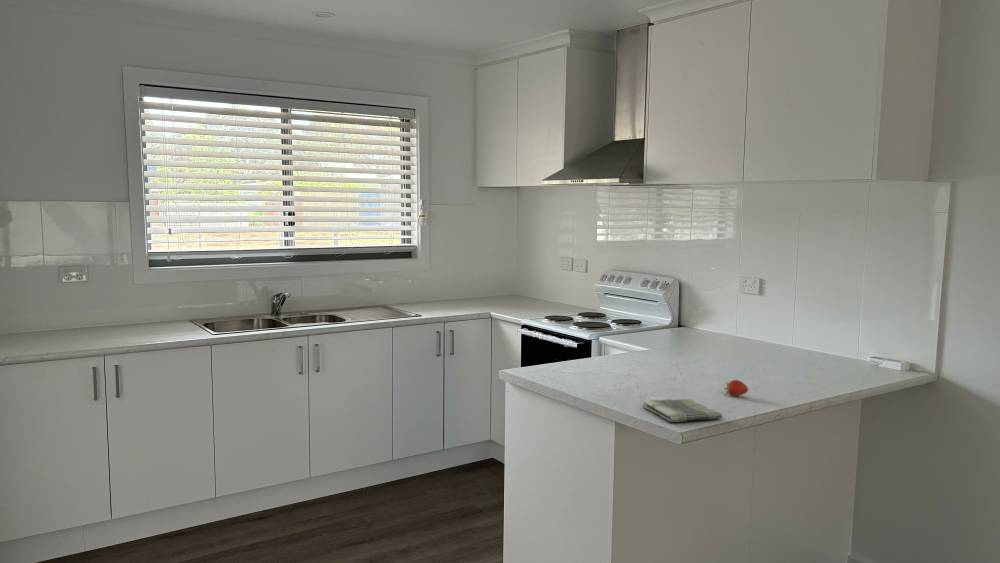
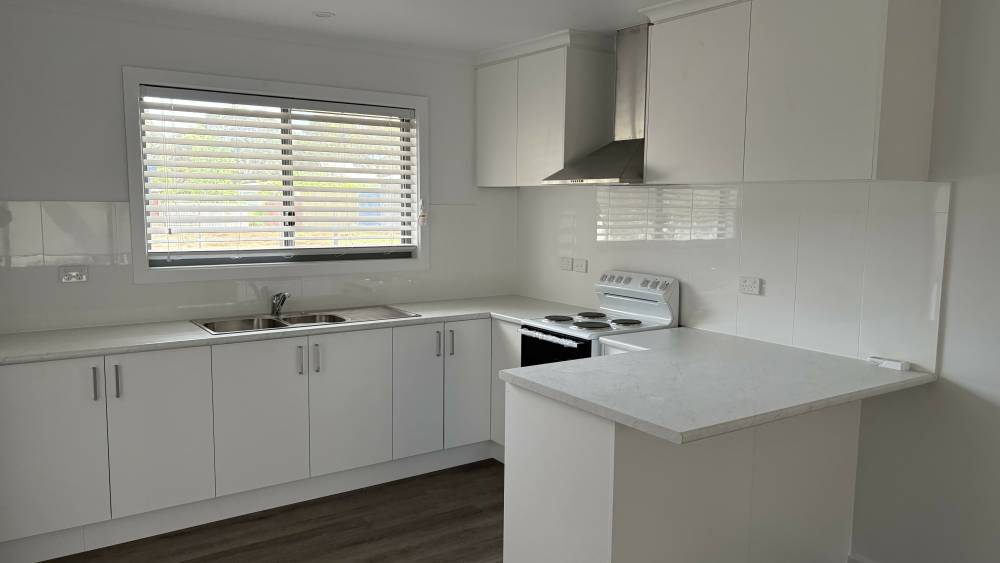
- fruit (735, 388)
- dish towel (680, 408)
